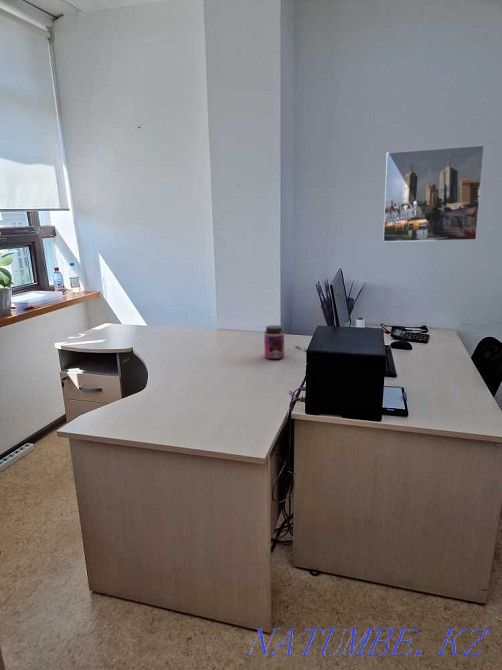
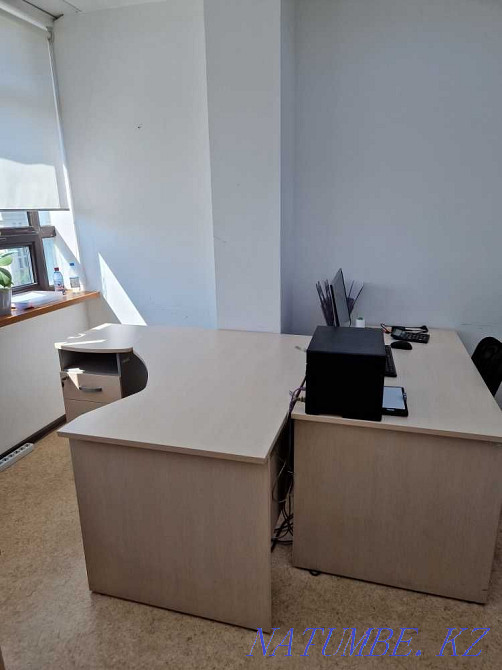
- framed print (430, 196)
- jar (274, 342)
